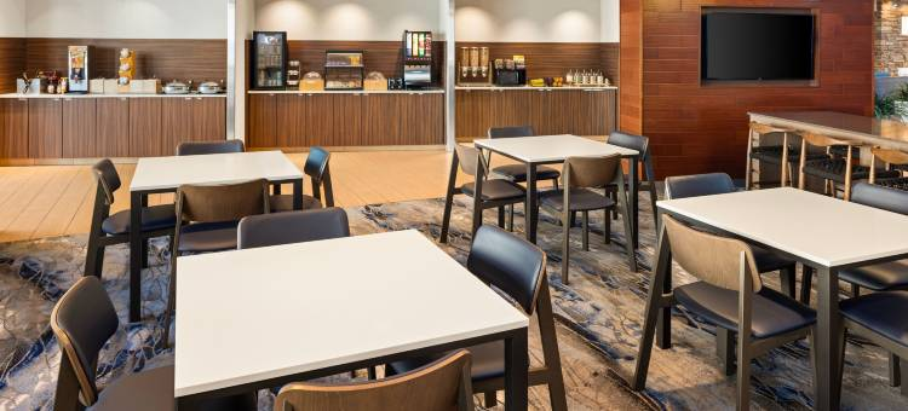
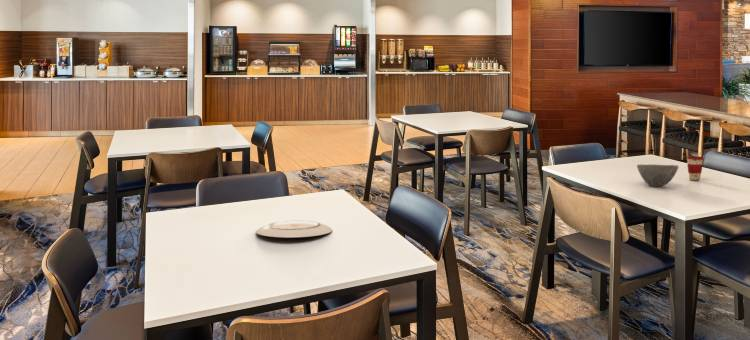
+ coffee cup (694, 168)
+ bowl (656, 175)
+ plate (294, 227)
